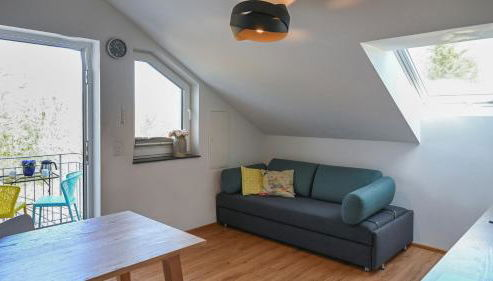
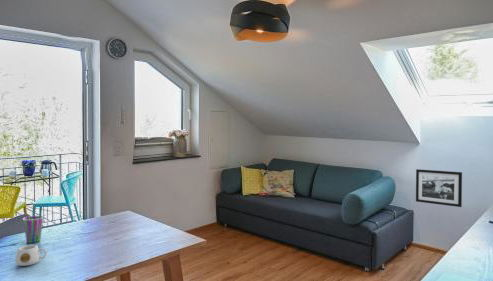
+ mug (31, 254)
+ cup (33, 229)
+ picture frame (438, 187)
